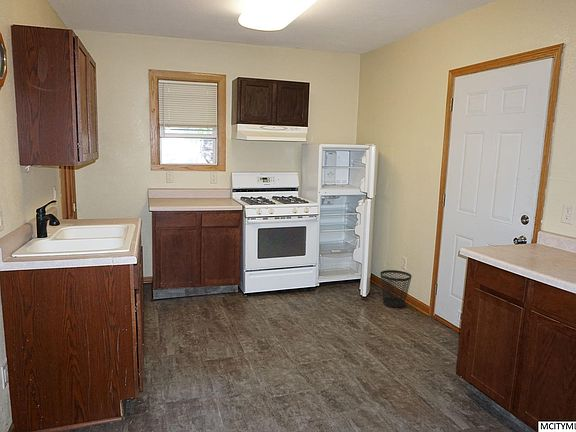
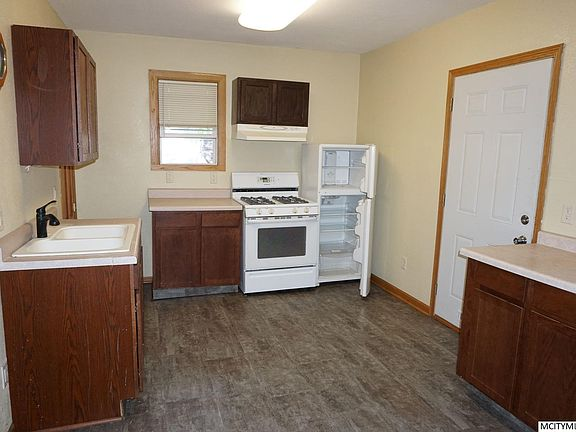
- wastebasket (394, 289)
